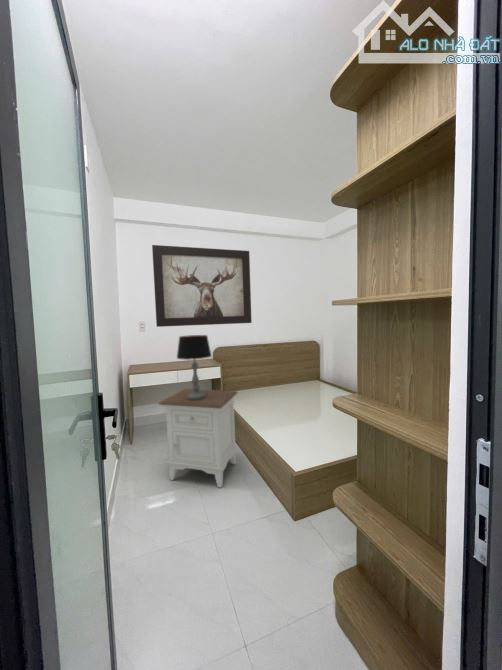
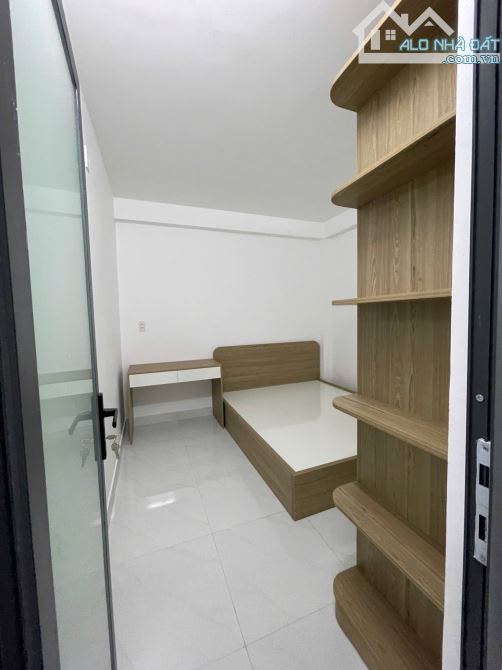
- nightstand (201, 434)
- wall art (205, 286)
- table lamp (194, 366)
